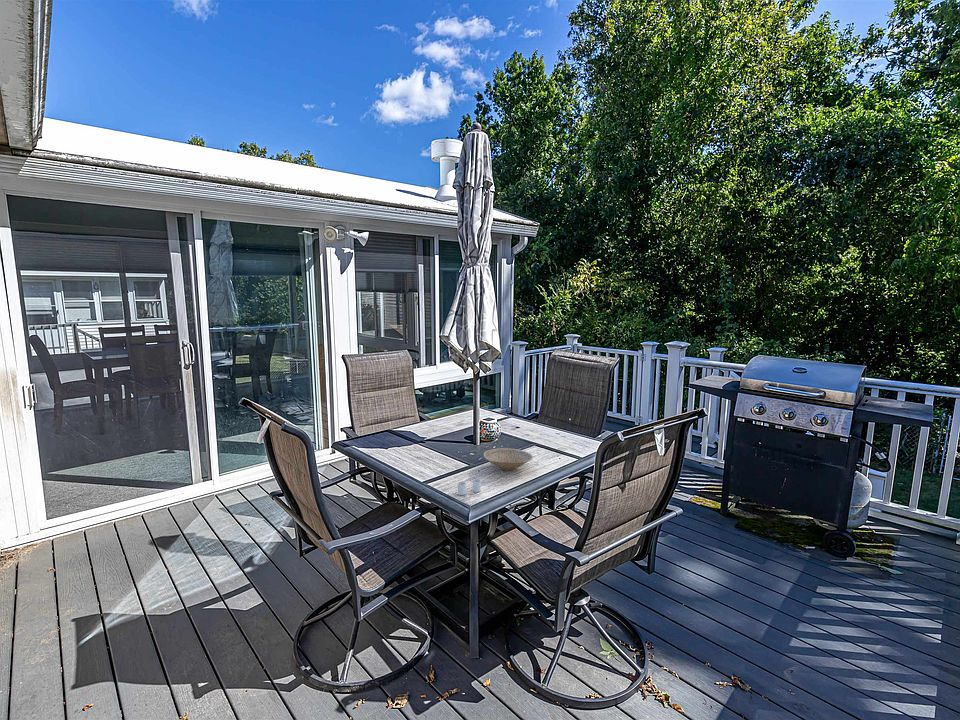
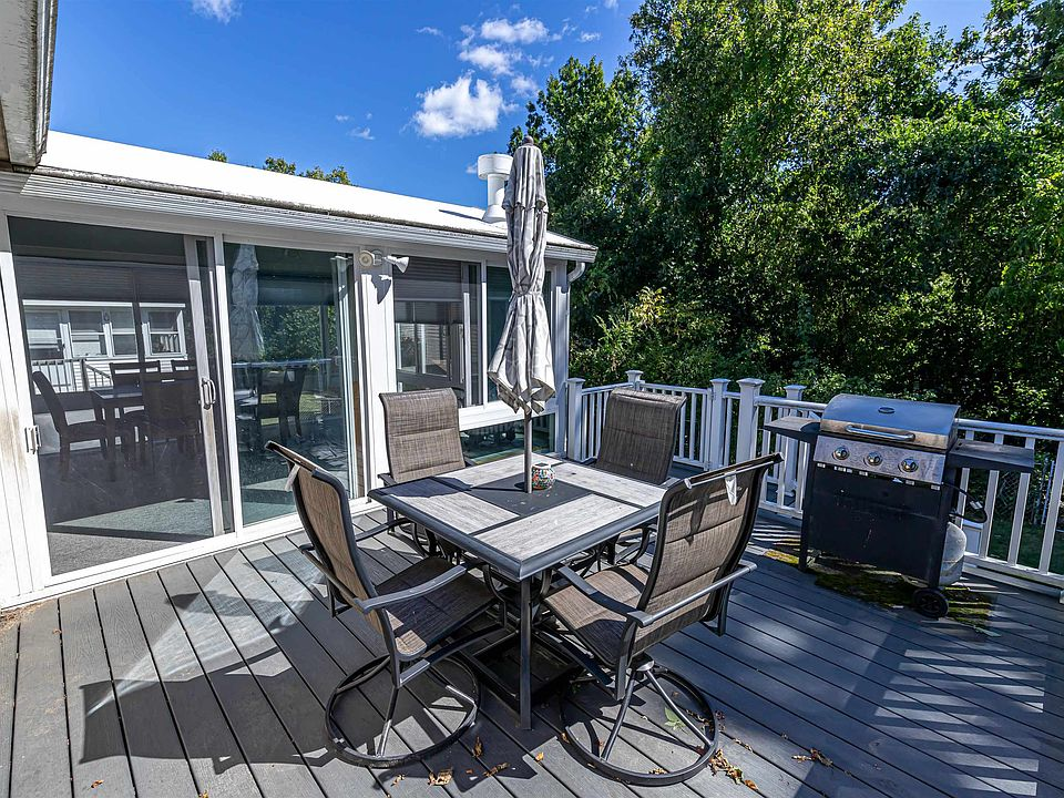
- bowl (507, 461)
- drinking glass (473, 487)
